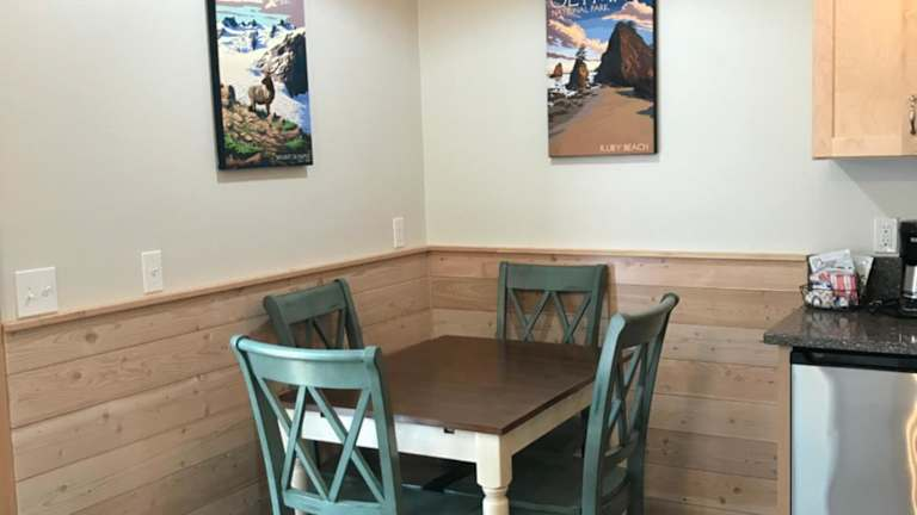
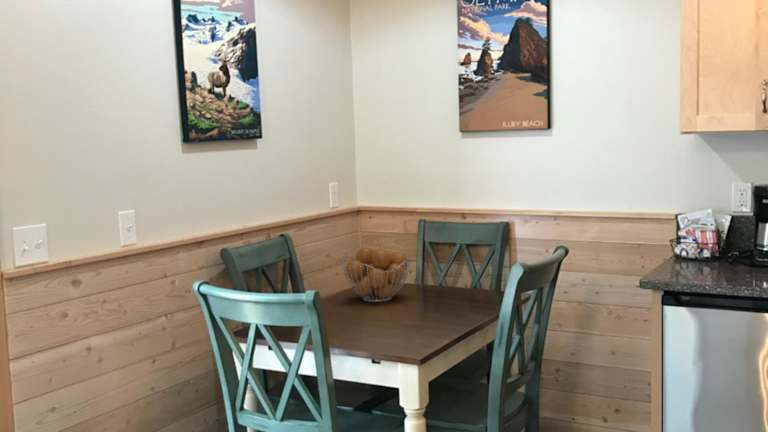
+ fruit basket (376, 273)
